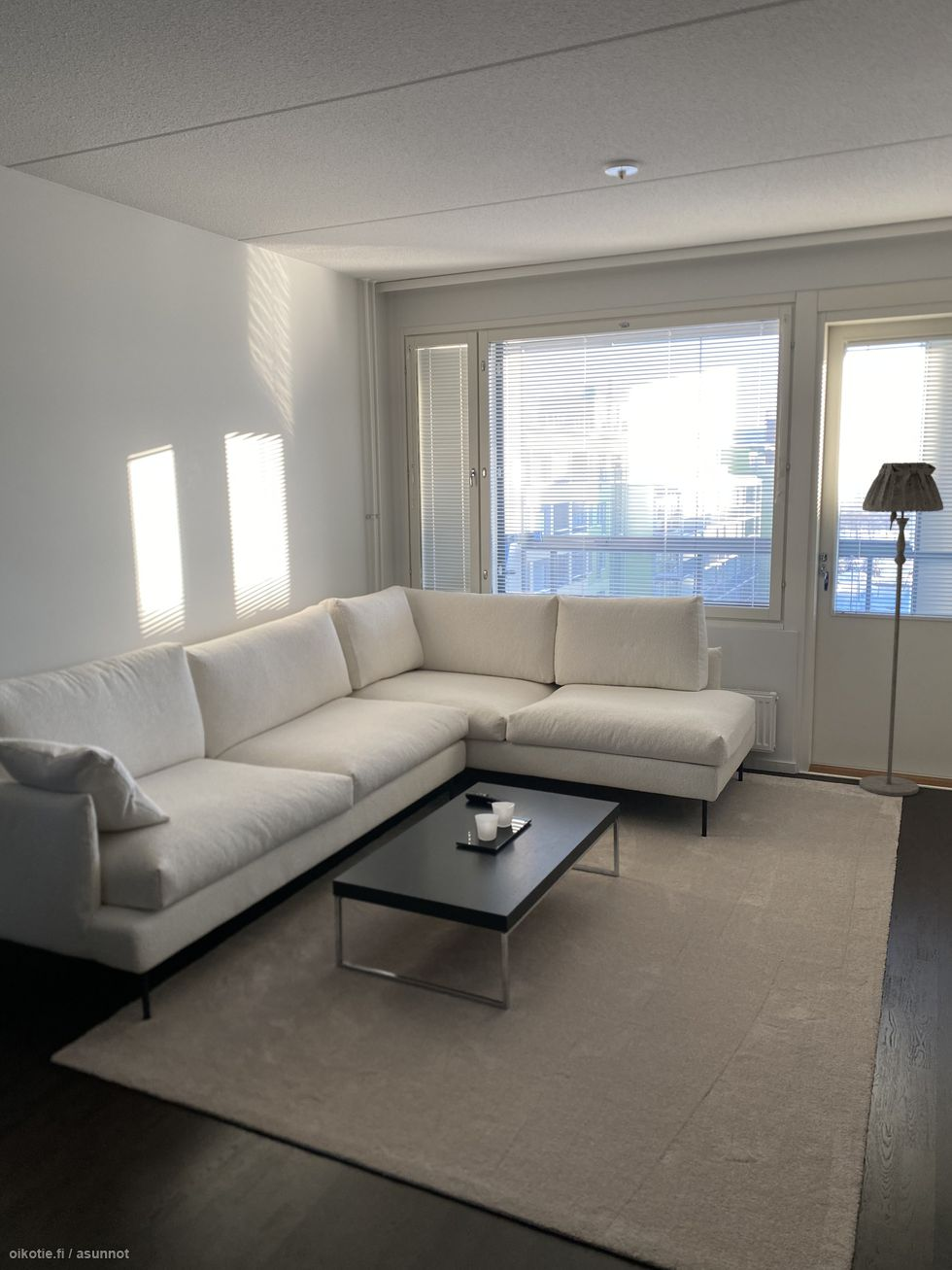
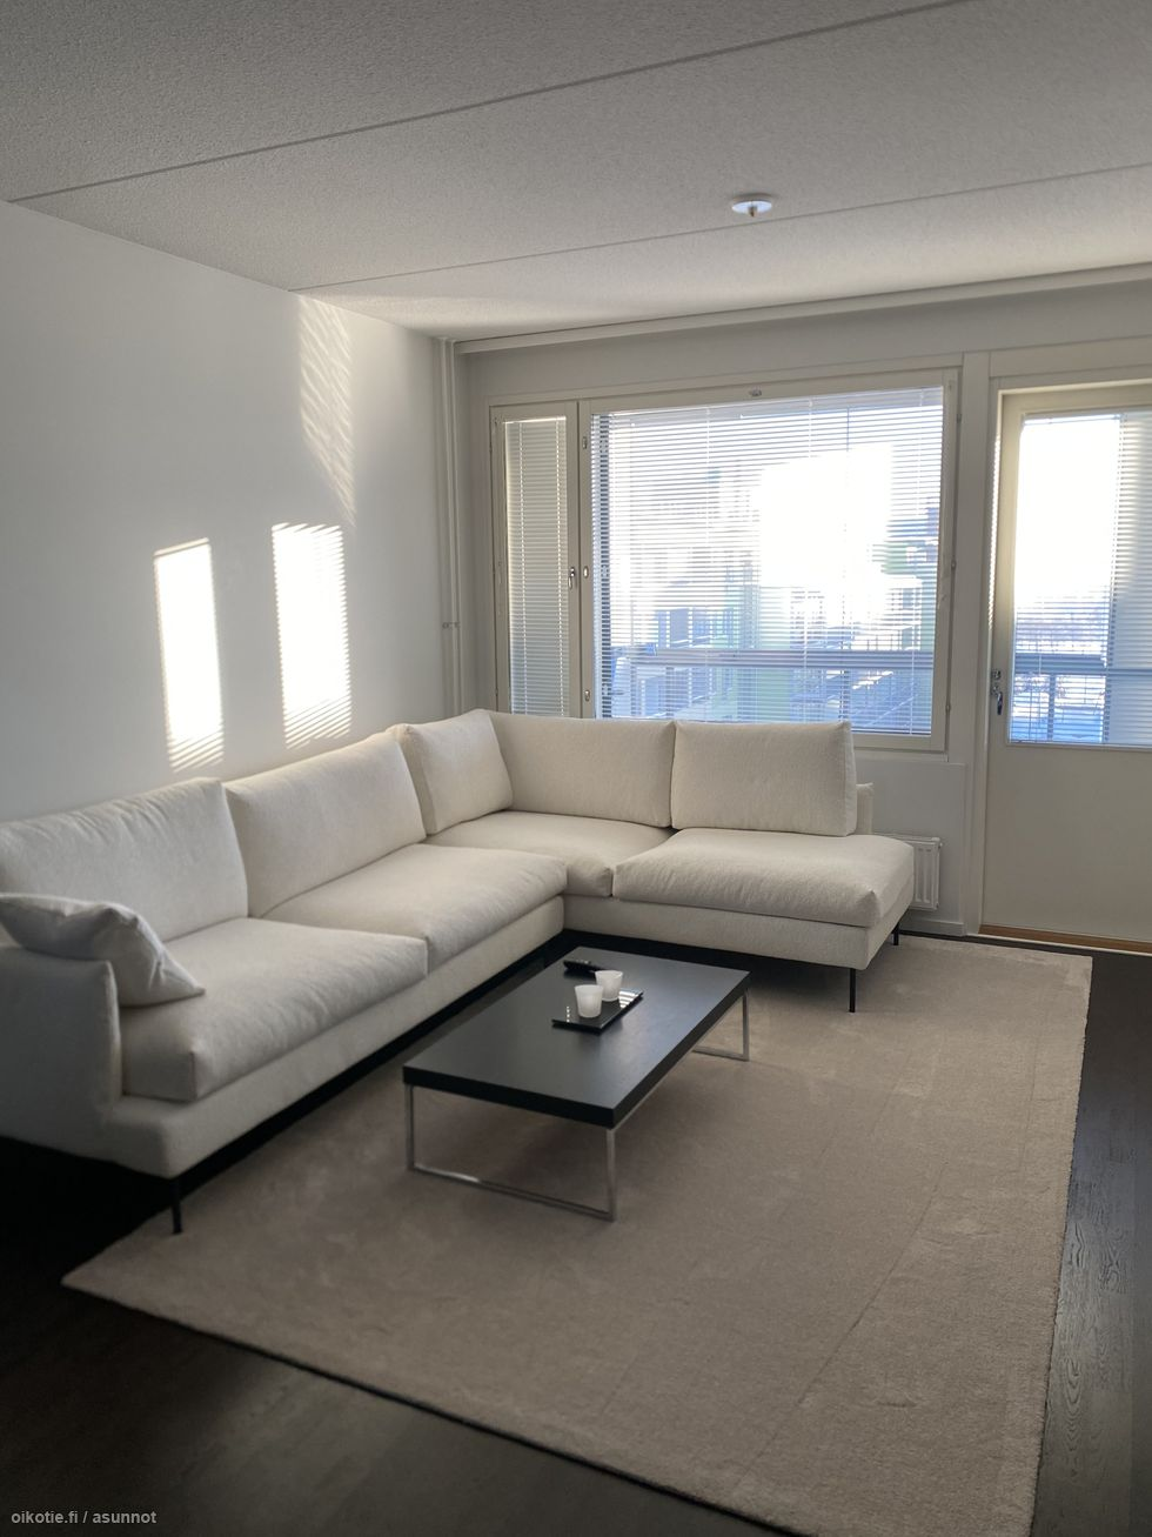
- floor lamp (896, 629)
